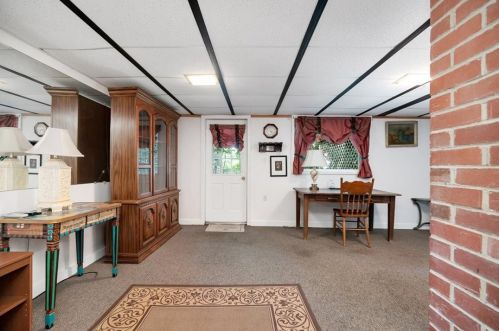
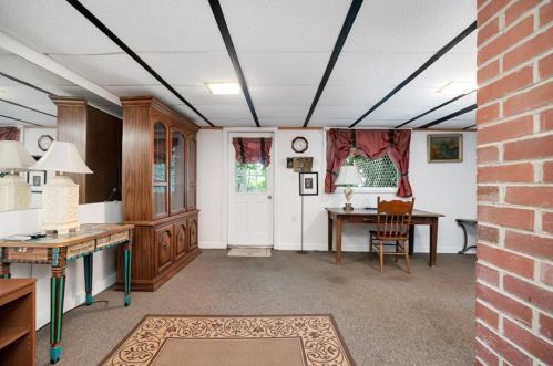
+ floor lamp (301, 205)
